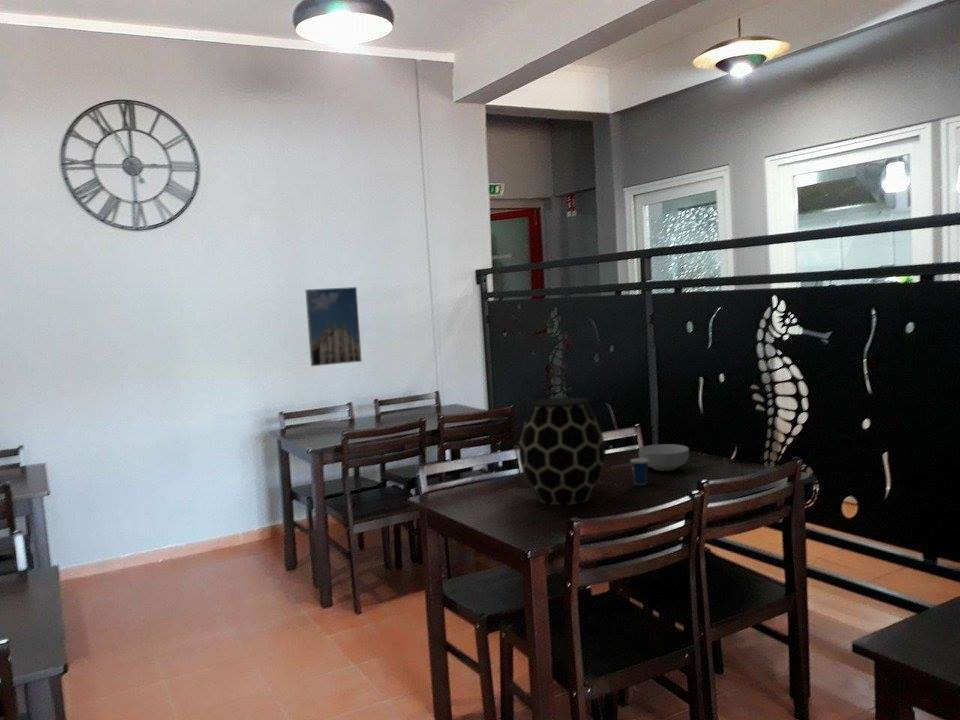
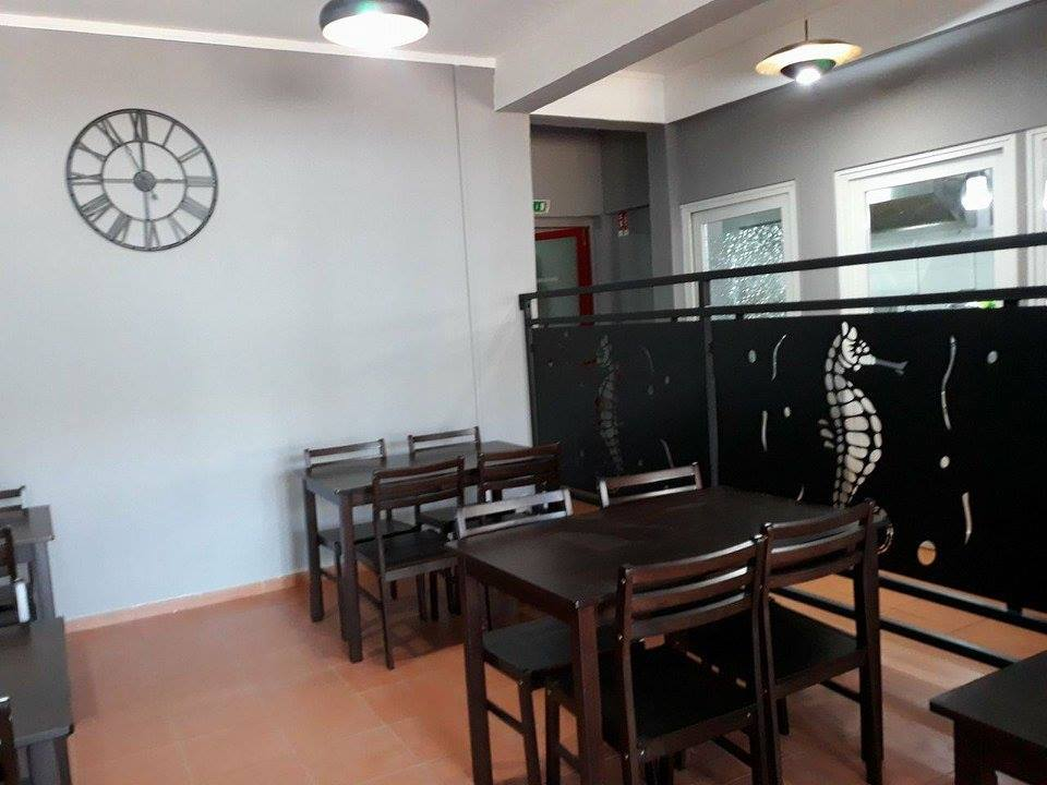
- cereal bowl (664, 458)
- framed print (333, 326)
- vase (561, 450)
- cup (639, 465)
